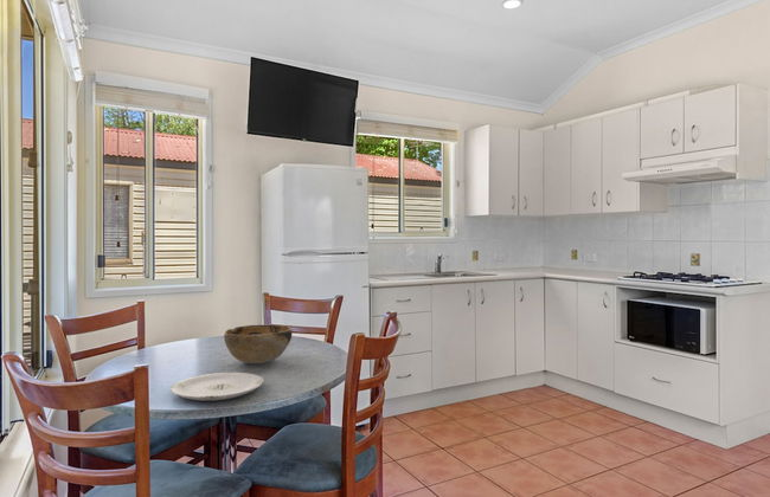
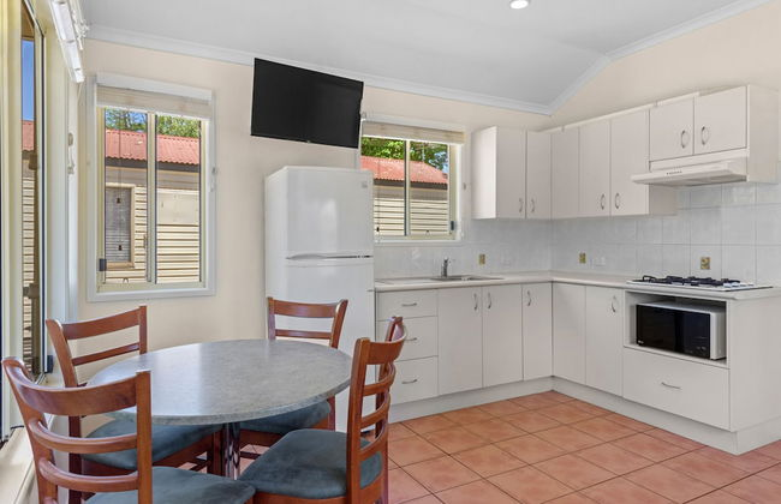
- plate (218, 387)
- decorative bowl (258, 346)
